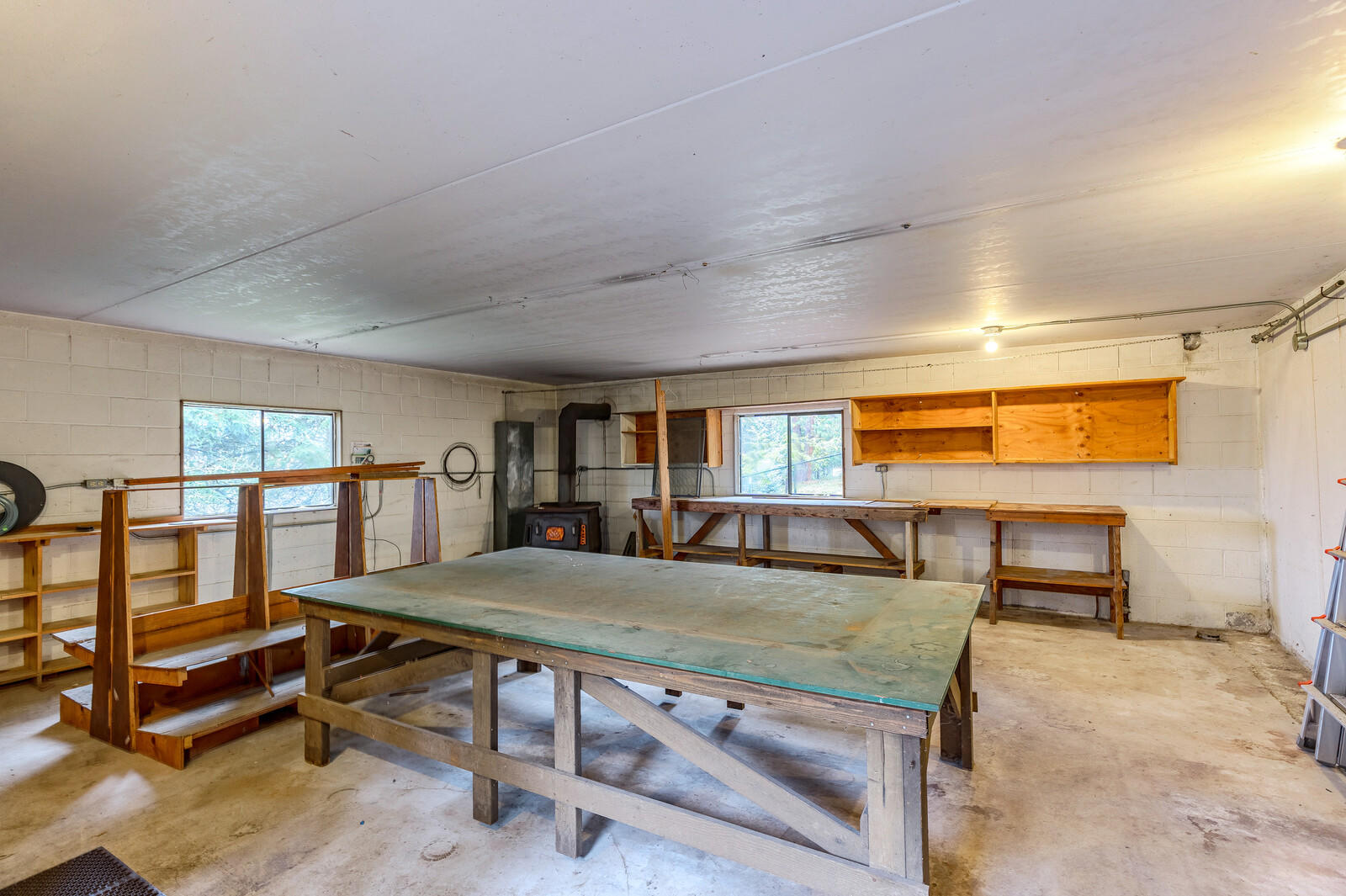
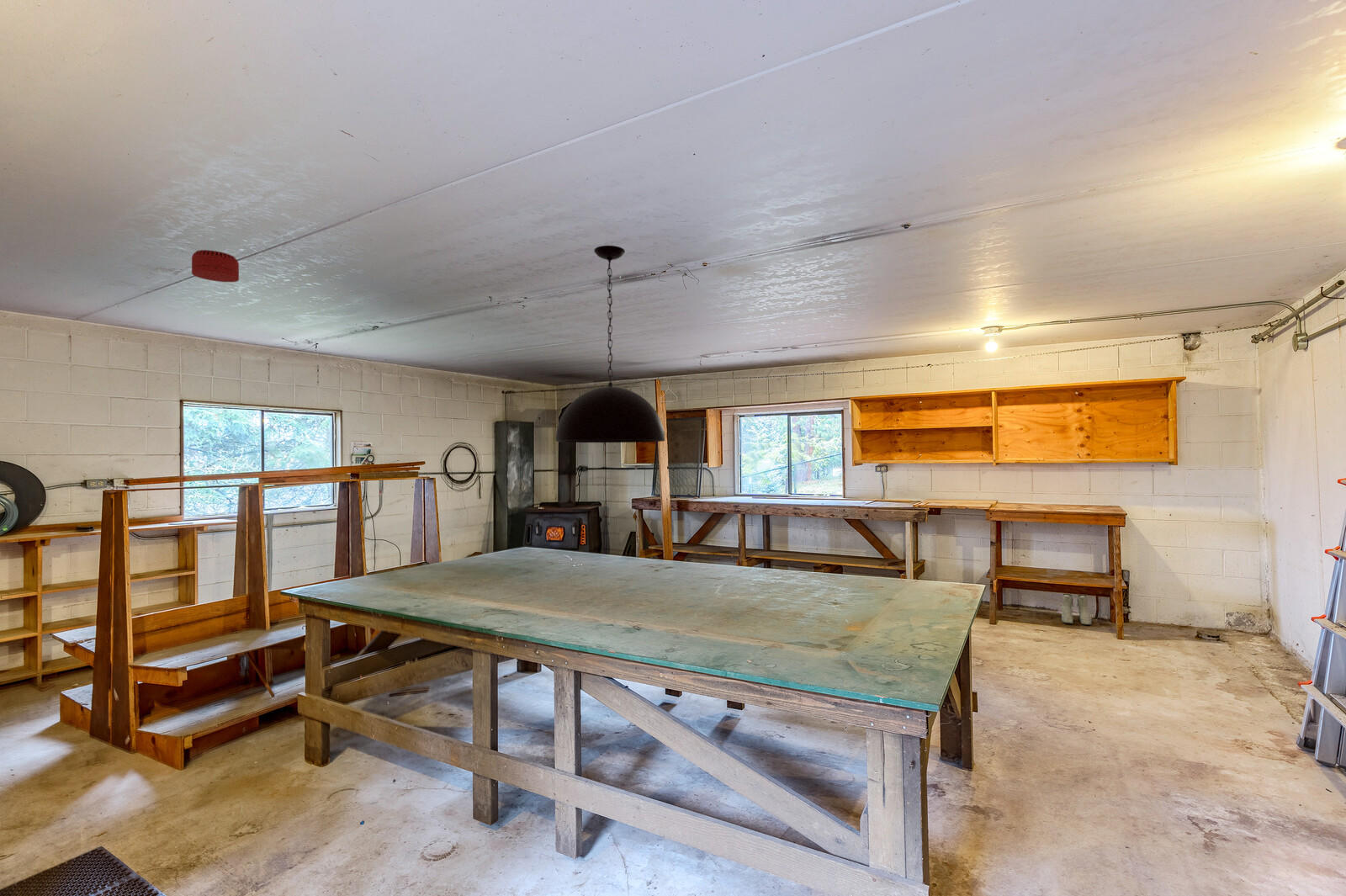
+ boots (1077, 606)
+ light fixture (610, 347)
+ smoke detector (215, 265)
